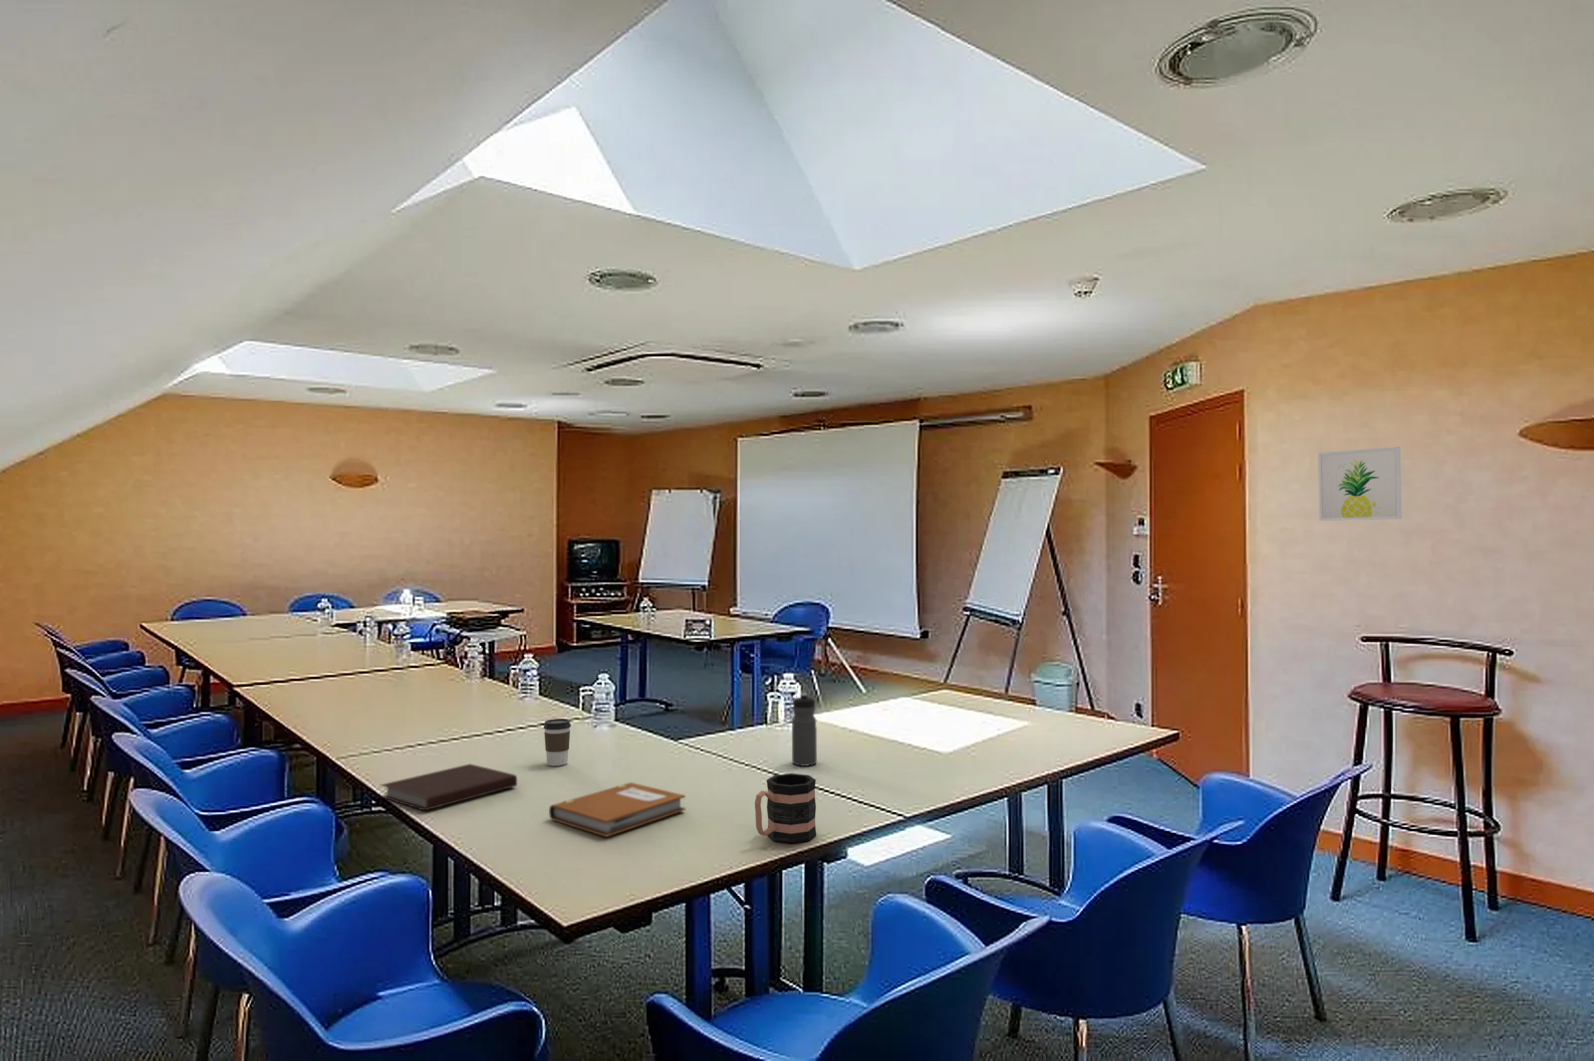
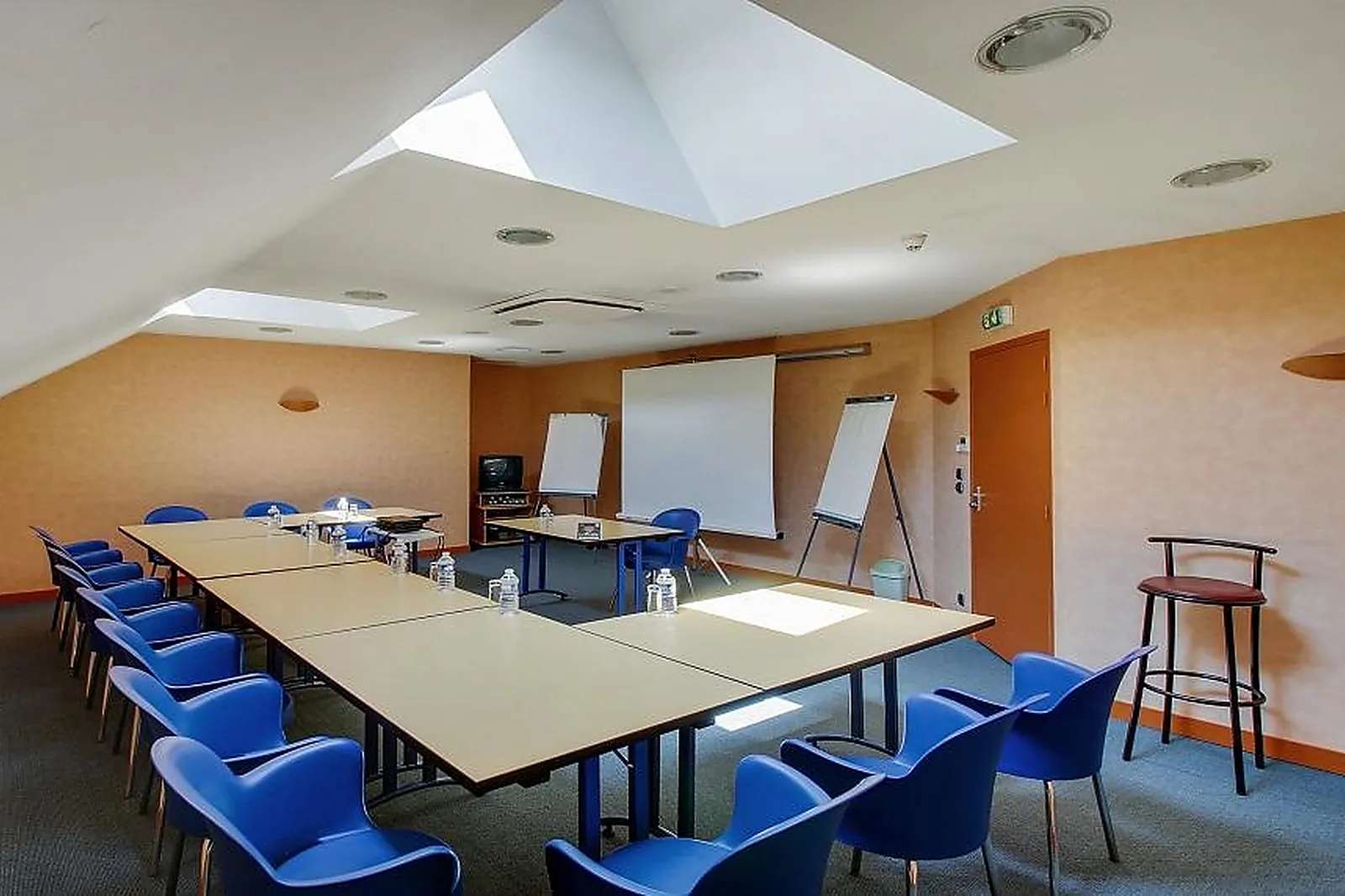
- wall art (1358, 484)
- water bottle (804, 727)
- notebook (620, 806)
- notebook (449, 785)
- mug (783, 809)
- coffee cup (557, 741)
